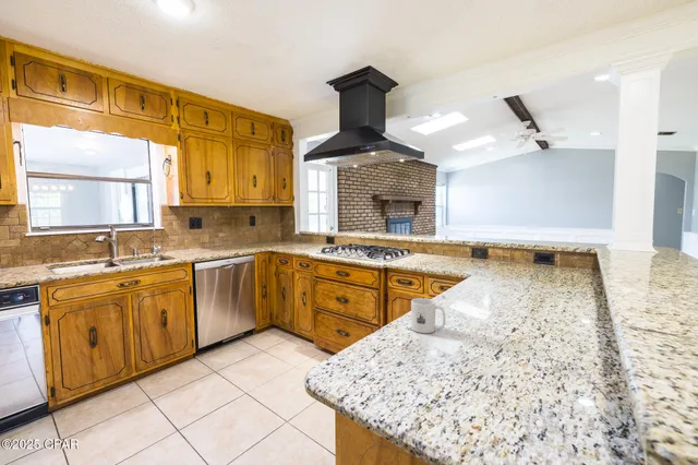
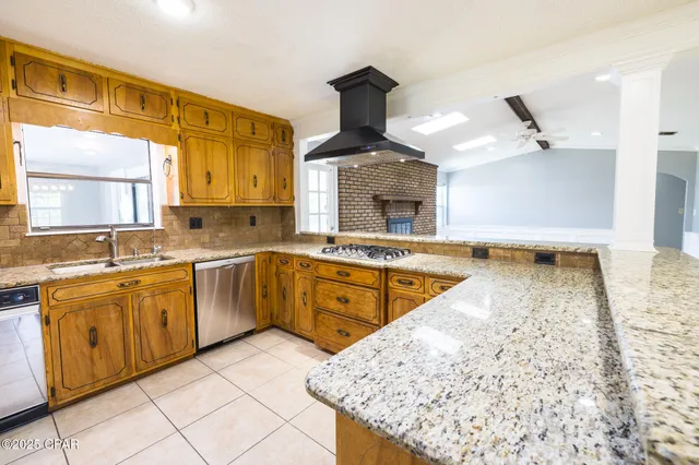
- mug (428, 315)
